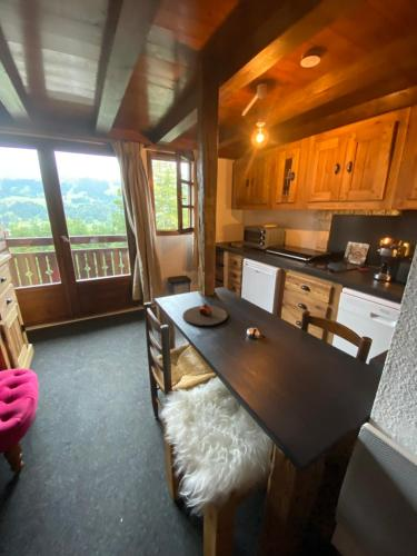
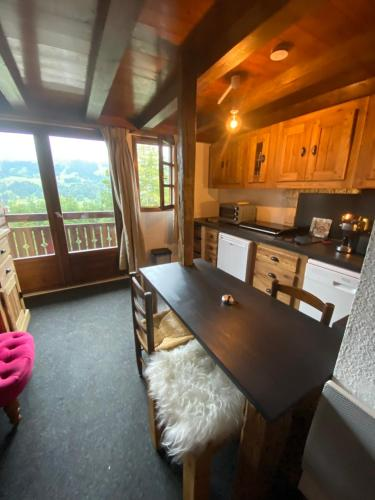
- plate (205, 309)
